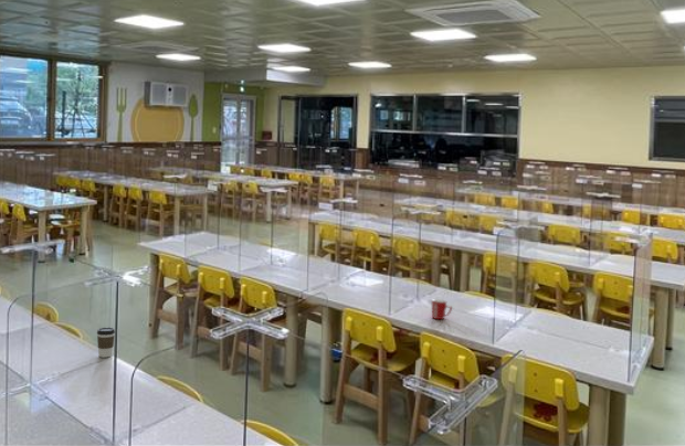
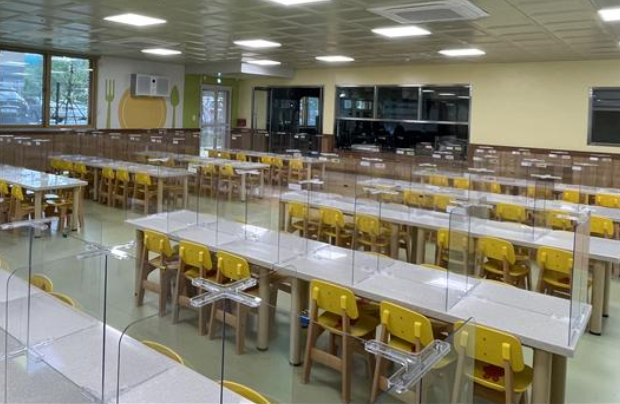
- mug (441, 309)
- coffee cup (105, 342)
